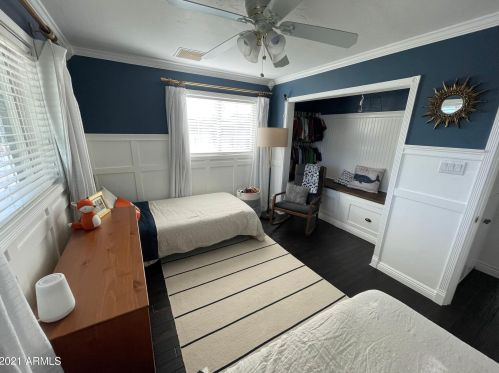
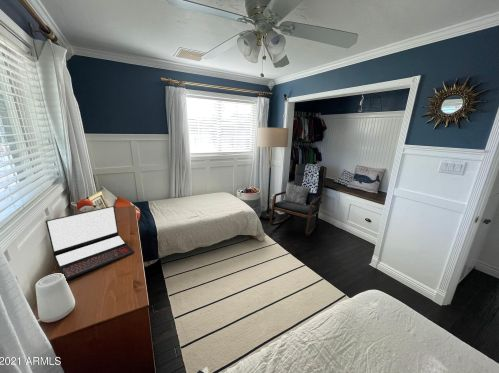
+ laptop (93, 238)
